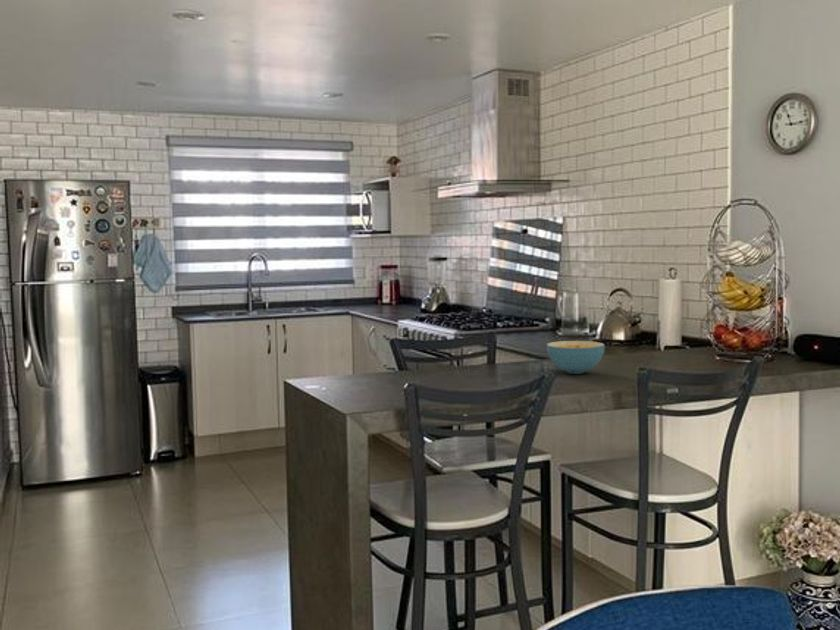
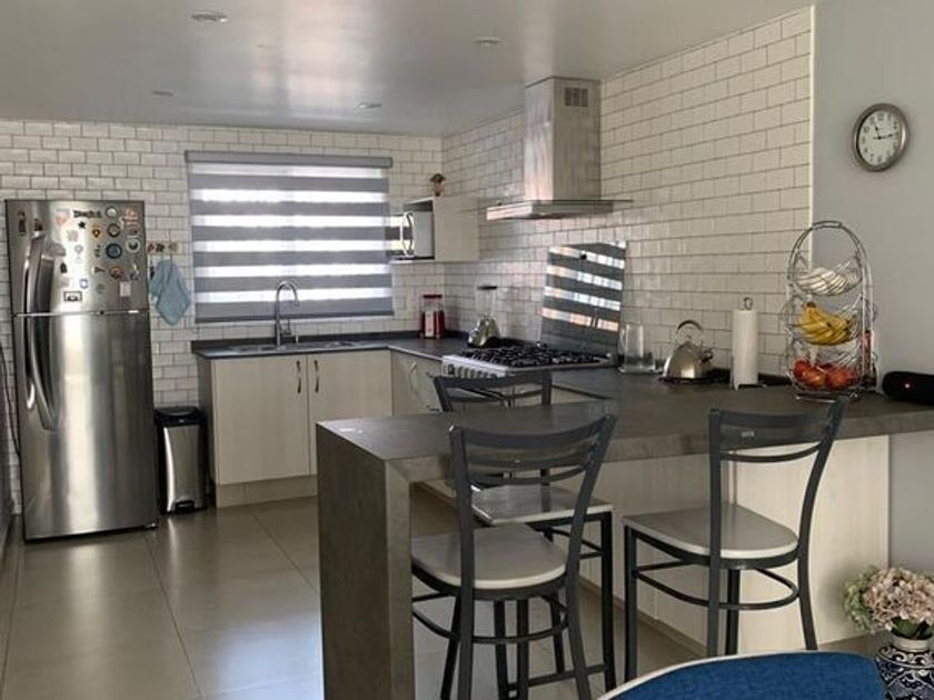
- cereal bowl (575, 358)
